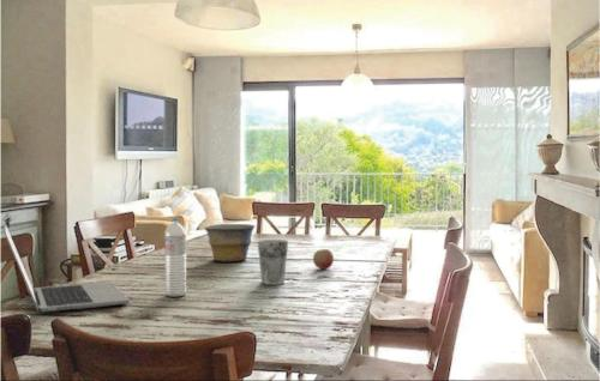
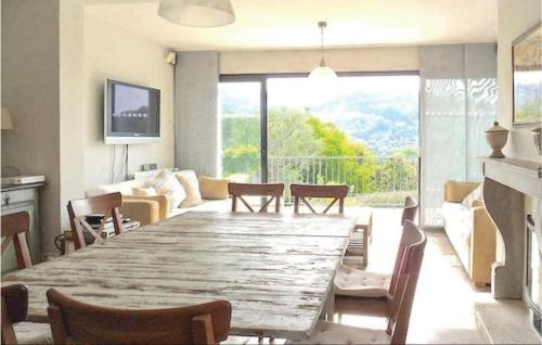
- bowl (229, 242)
- laptop (64, 285)
- fruit (323, 259)
- water bottle (175, 256)
- cup (272, 261)
